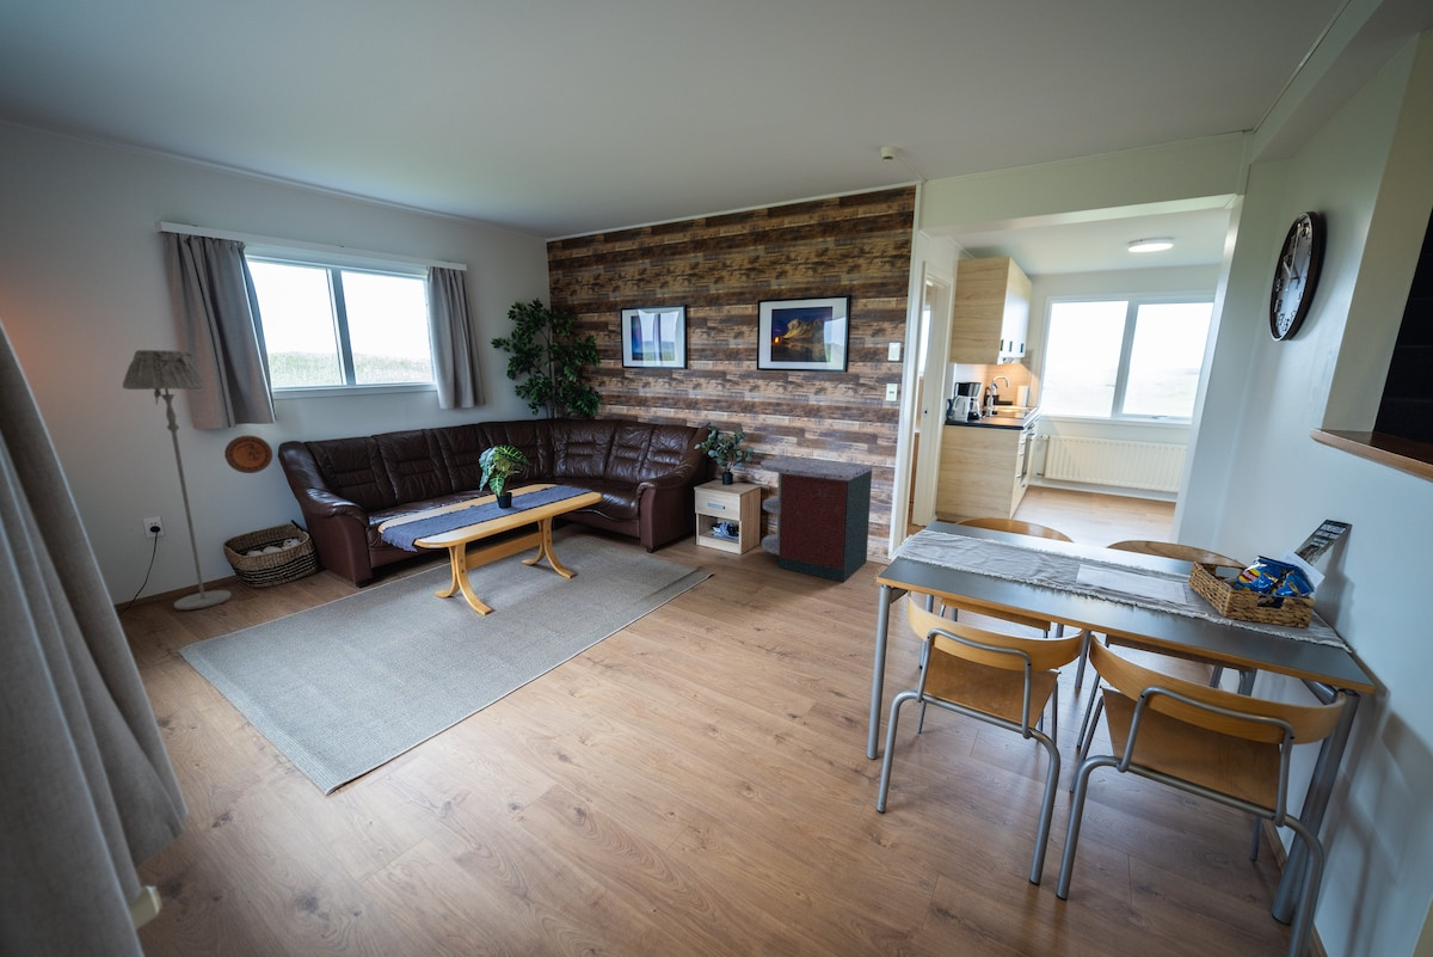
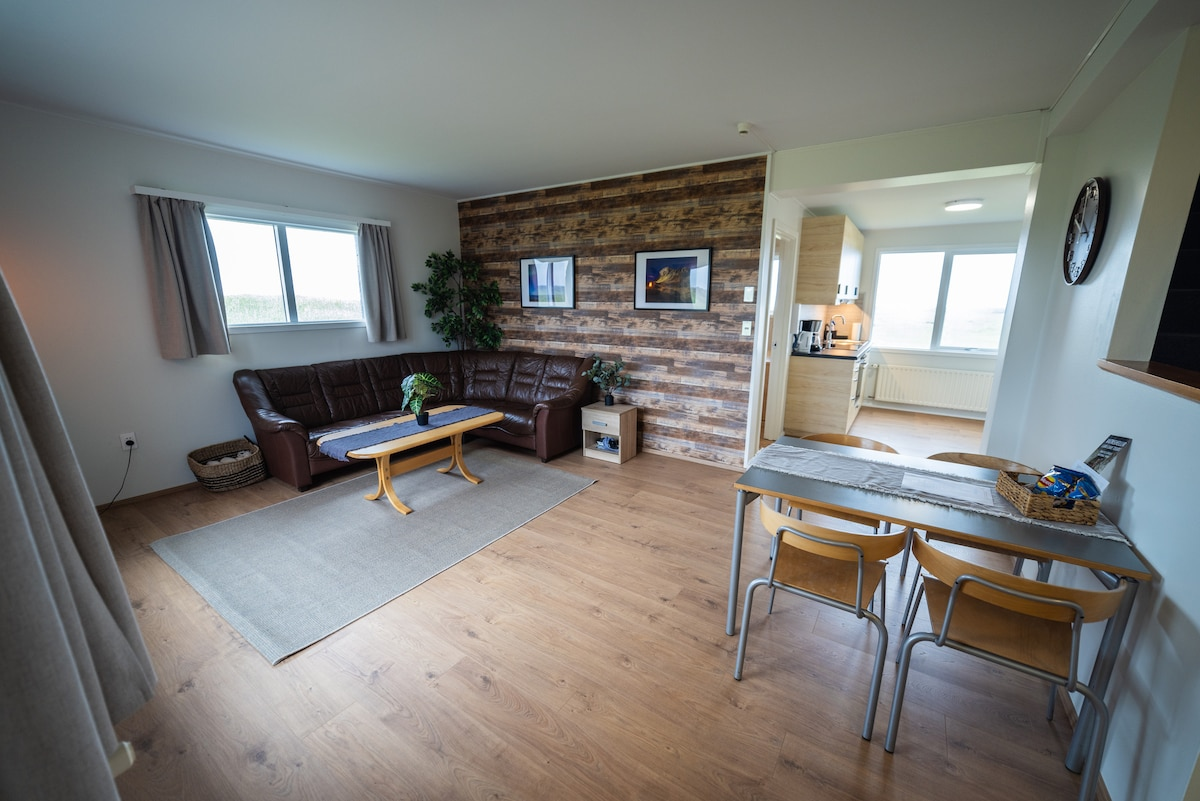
- storage cabinet (807, 514)
- floor lamp (182, 480)
- decorative plate (248, 454)
